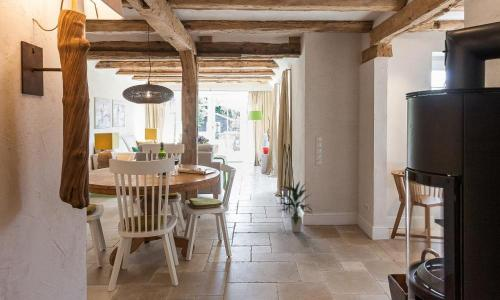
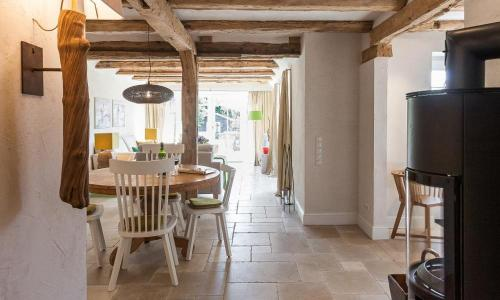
- indoor plant (295, 206)
